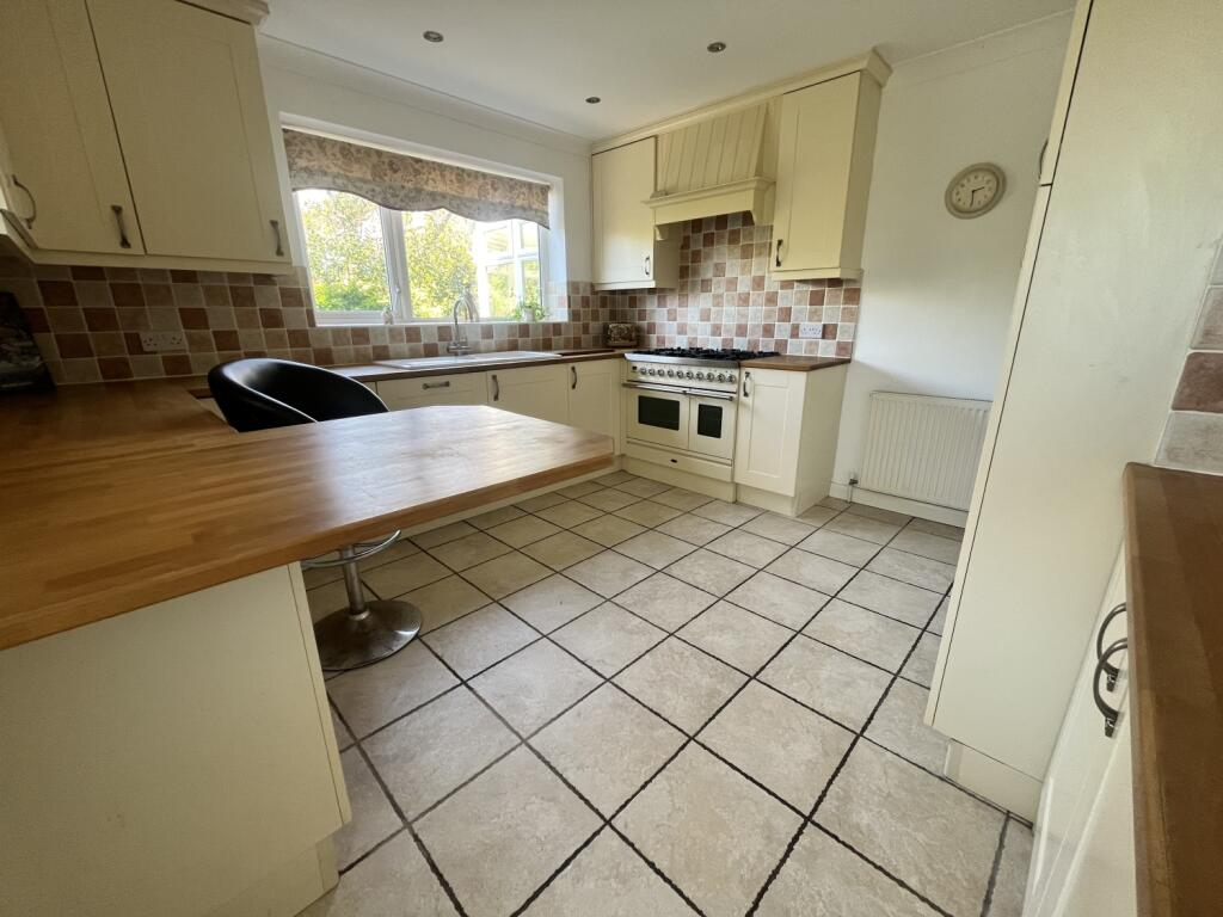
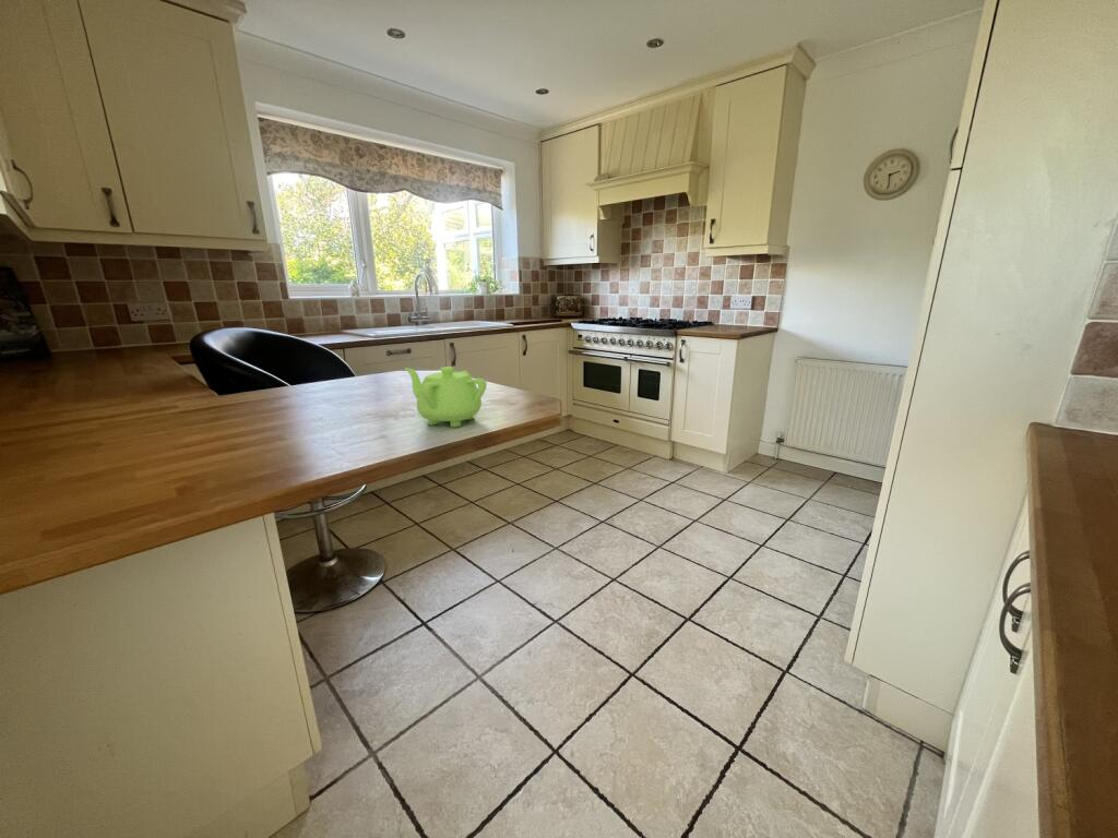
+ teapot (445, 394)
